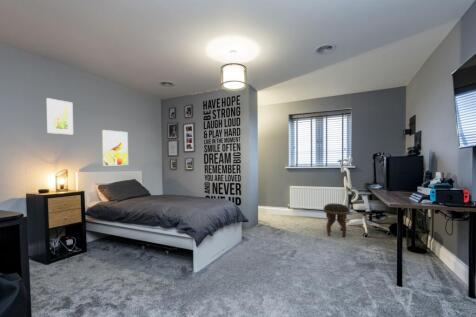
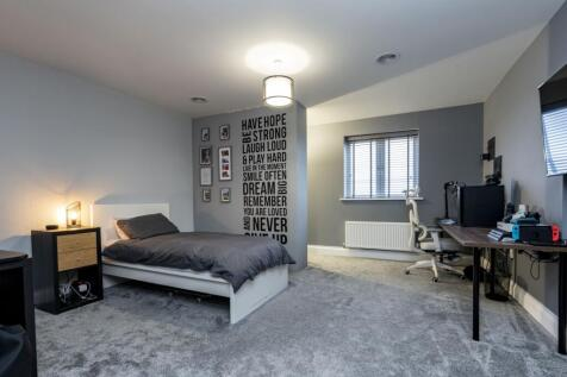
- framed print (115, 148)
- footstool (335, 219)
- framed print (60, 117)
